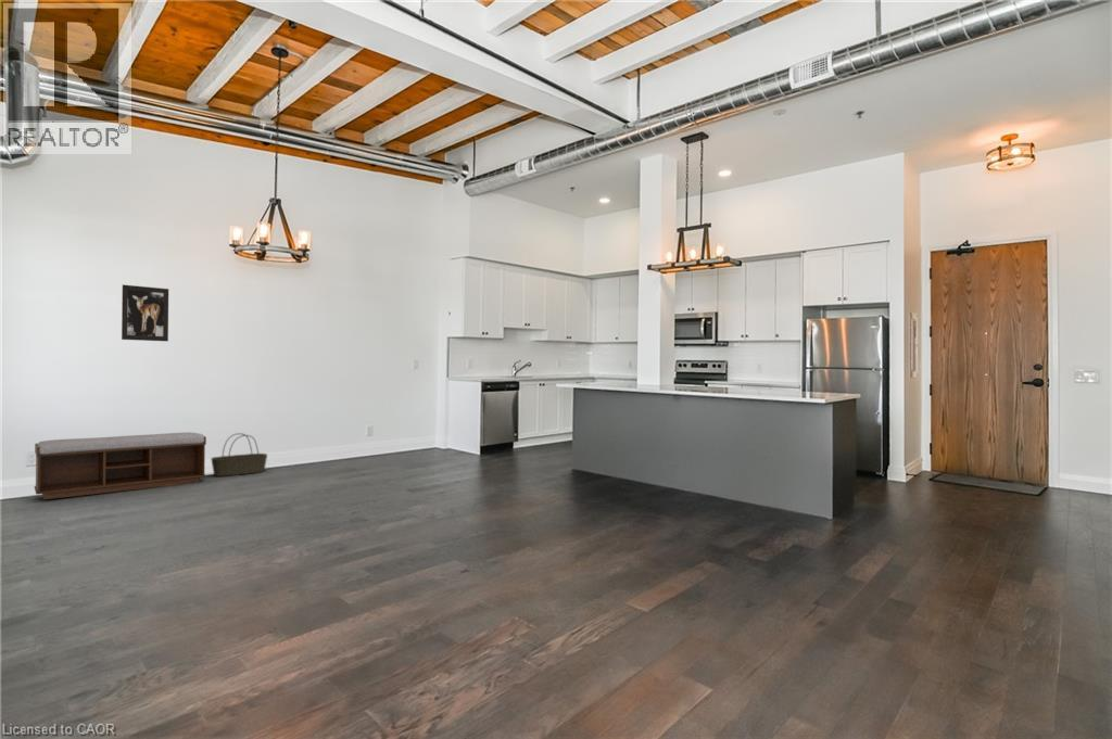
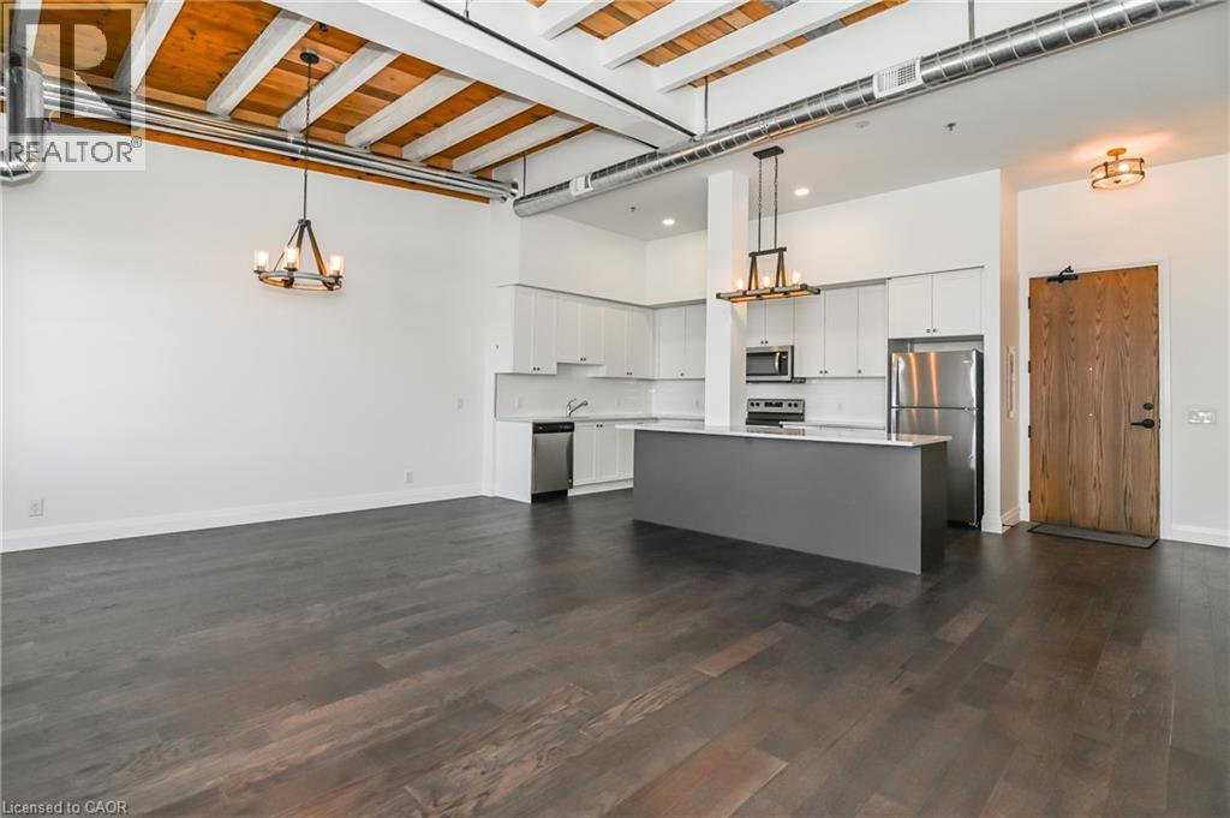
- wall art (146, 314)
- basket (239, 455)
- bench (125, 461)
